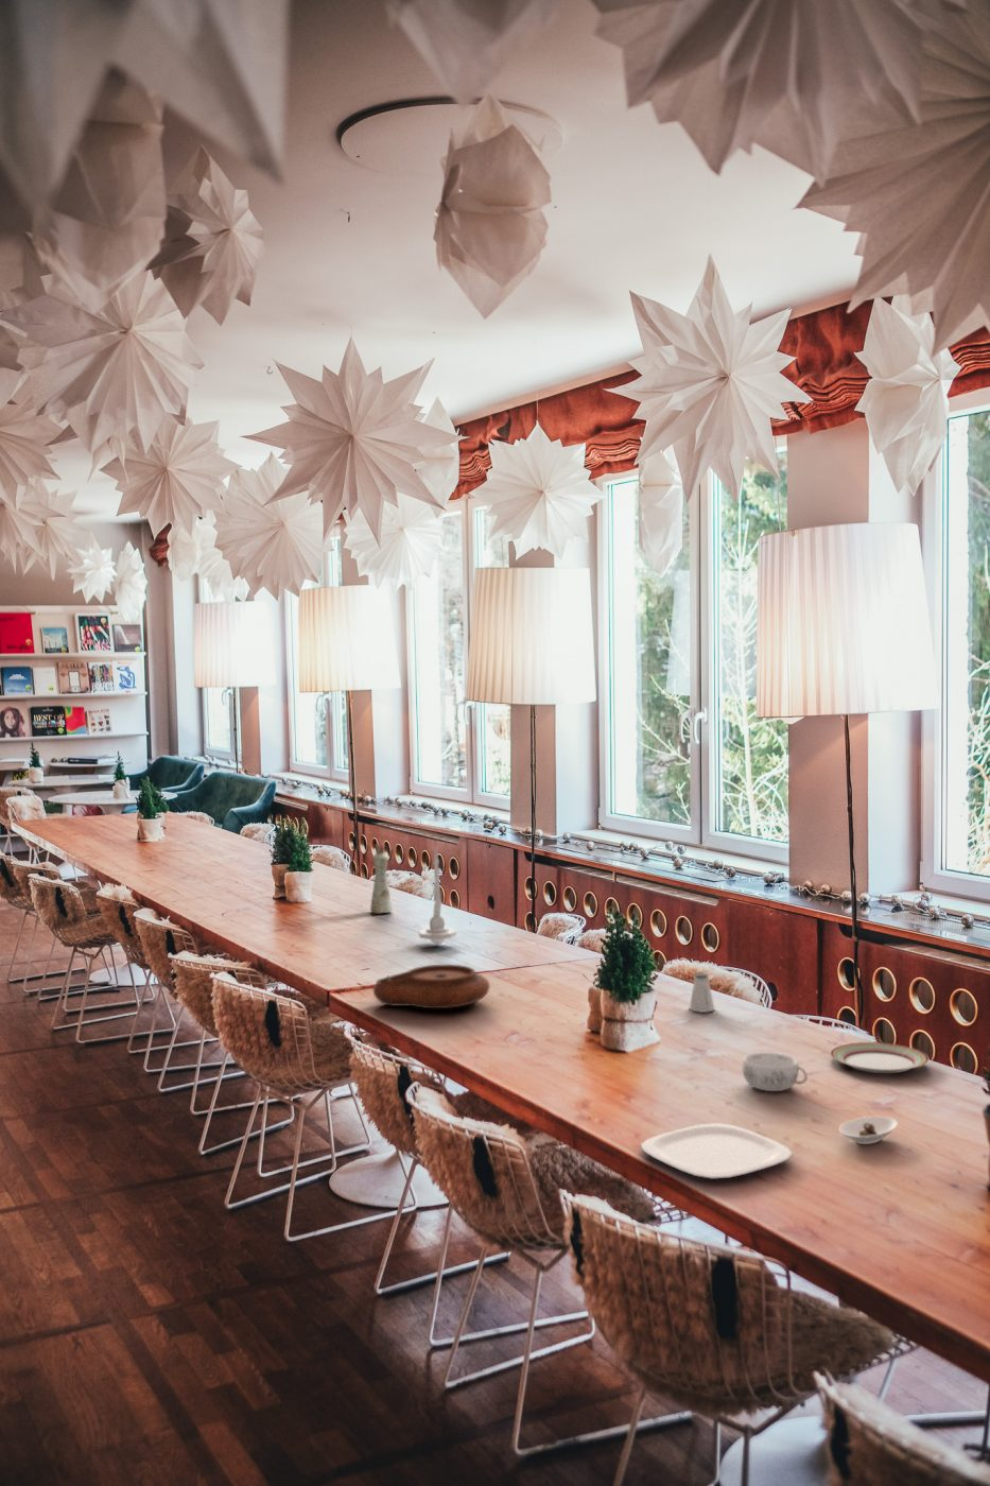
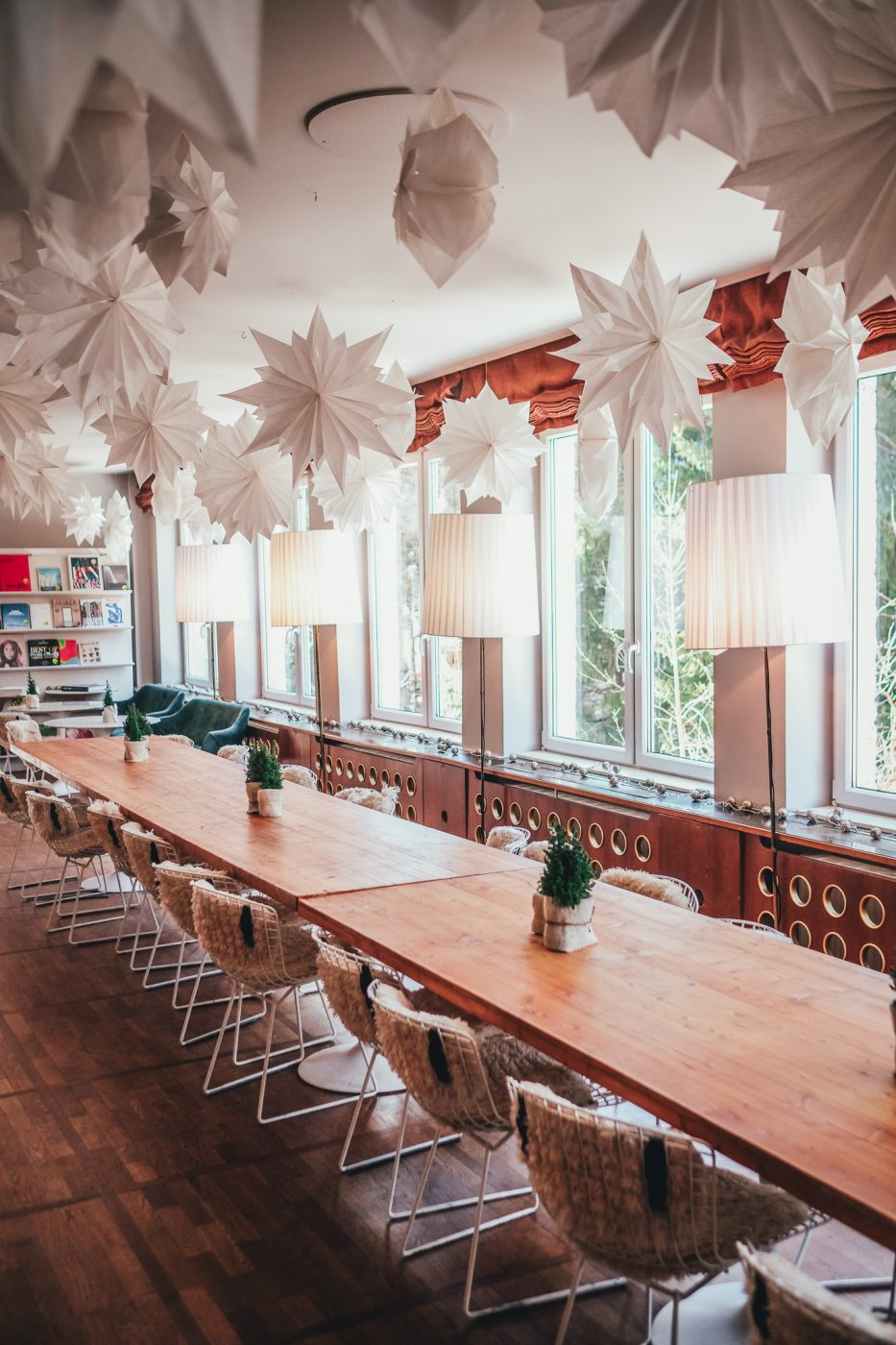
- decorative bowl (775, 1073)
- plate (715, 1151)
- saltshaker (702, 991)
- saucer (868, 1130)
- candlestick (436, 895)
- plate (435, 987)
- plate (878, 1060)
- bottle (380, 877)
